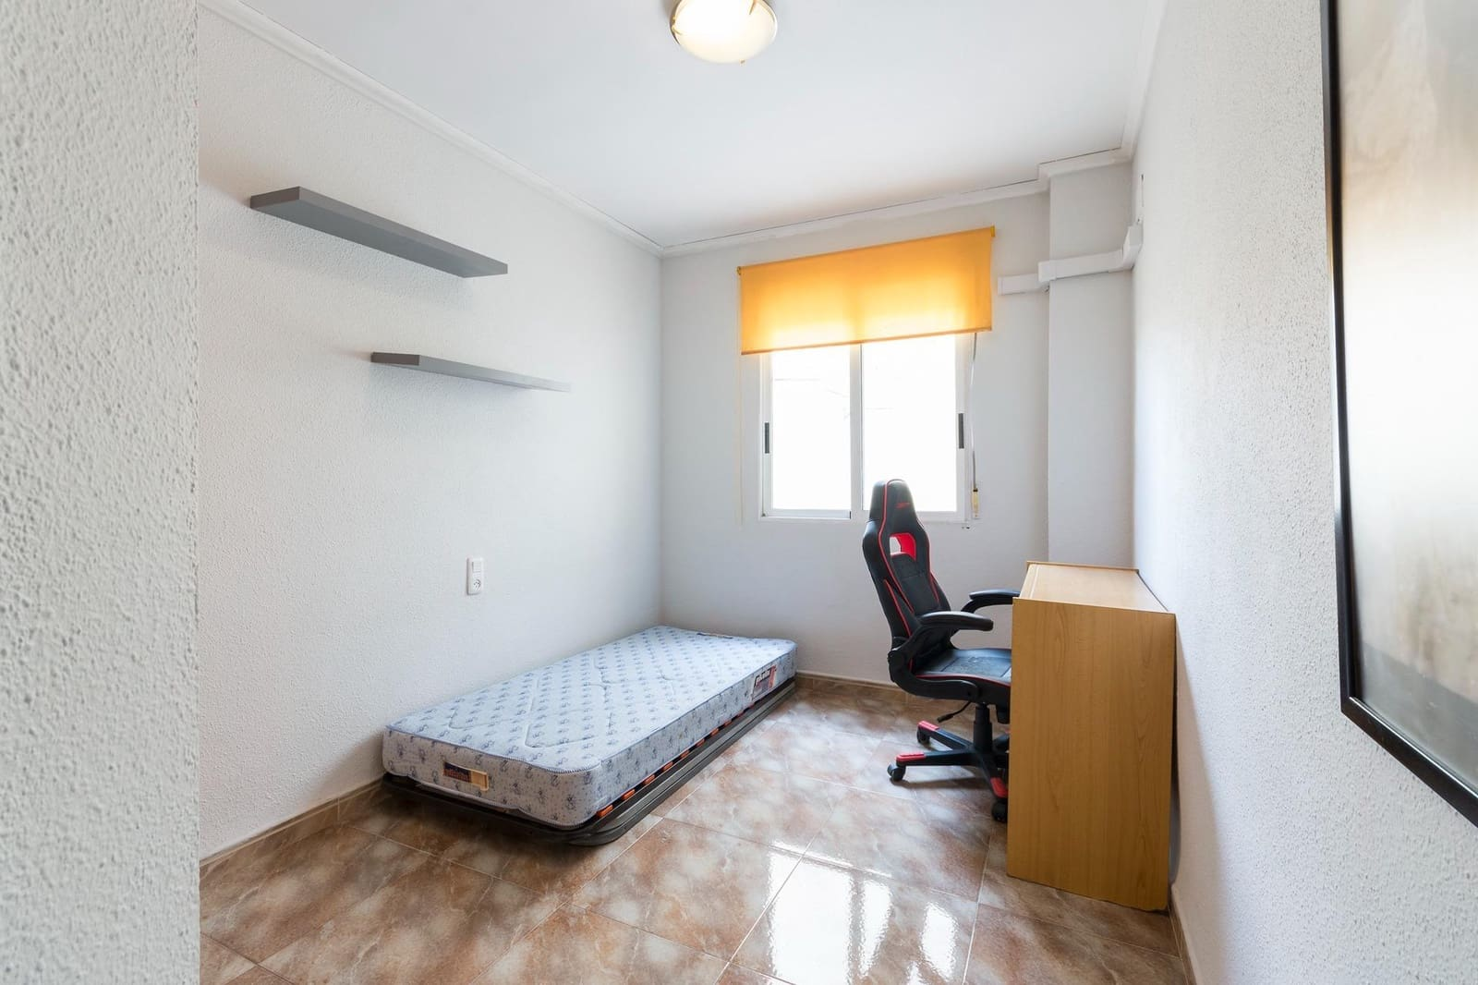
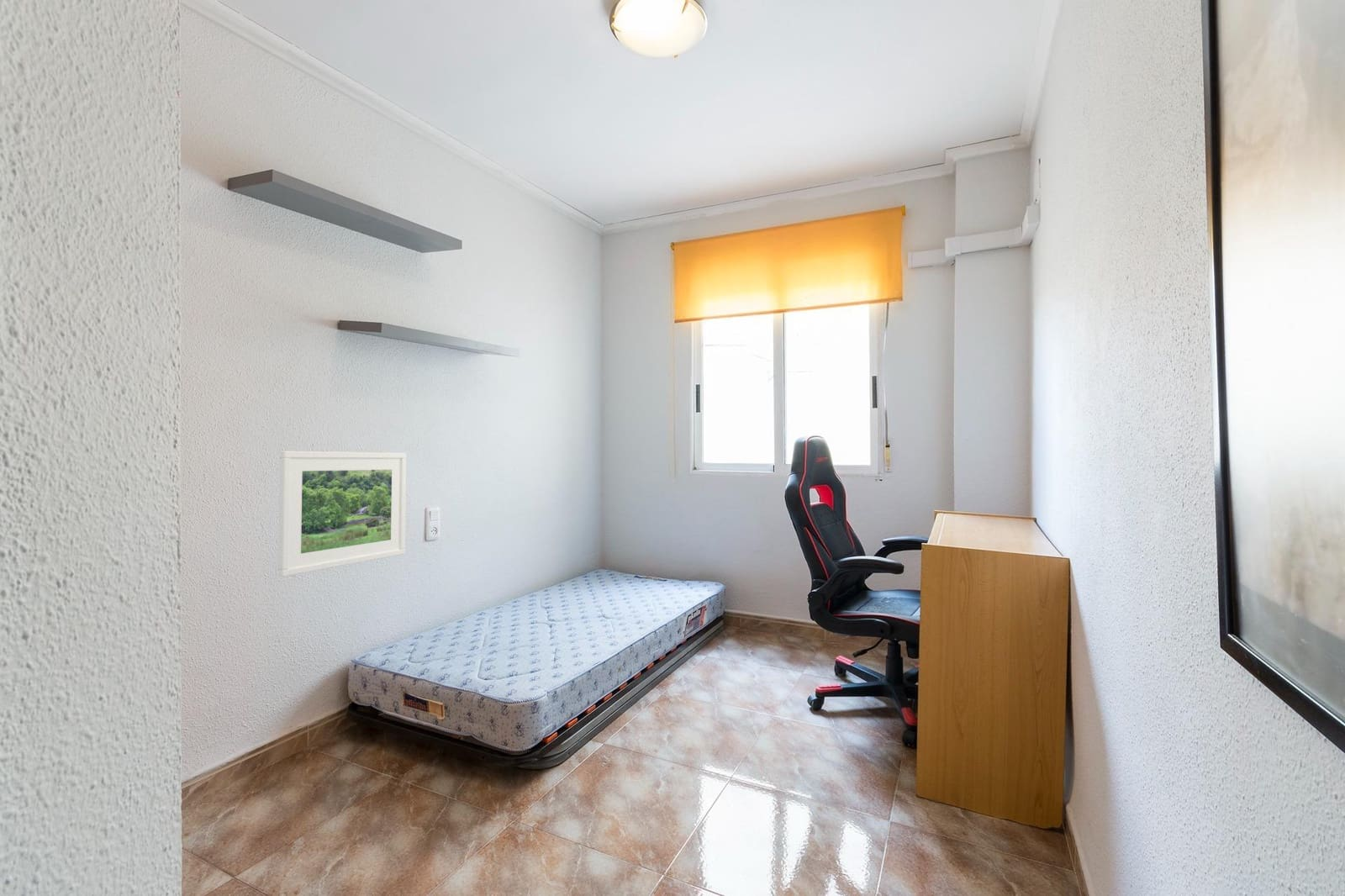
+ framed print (349, 508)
